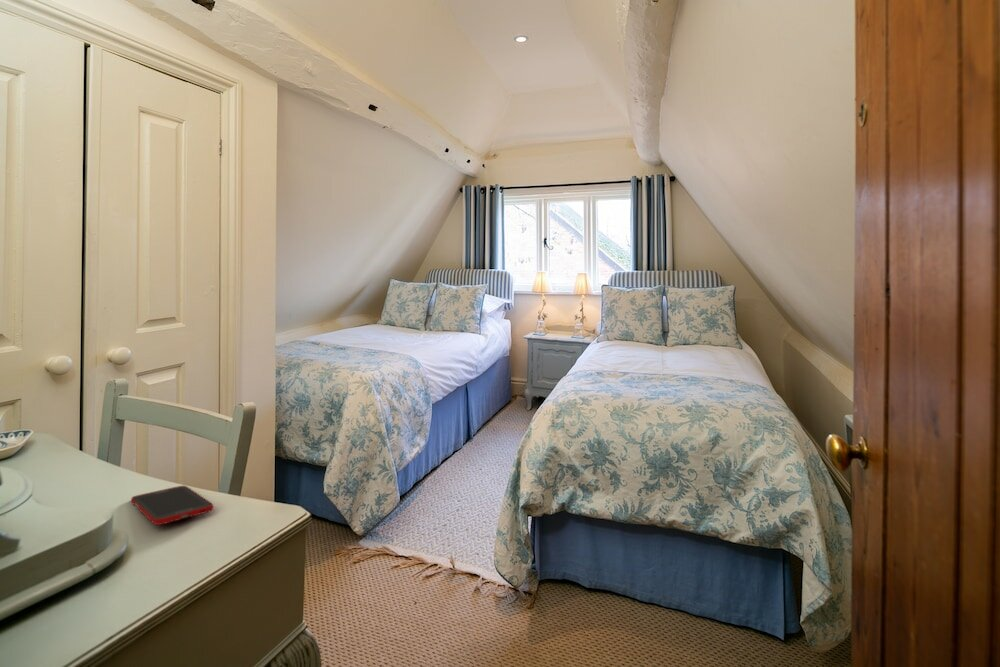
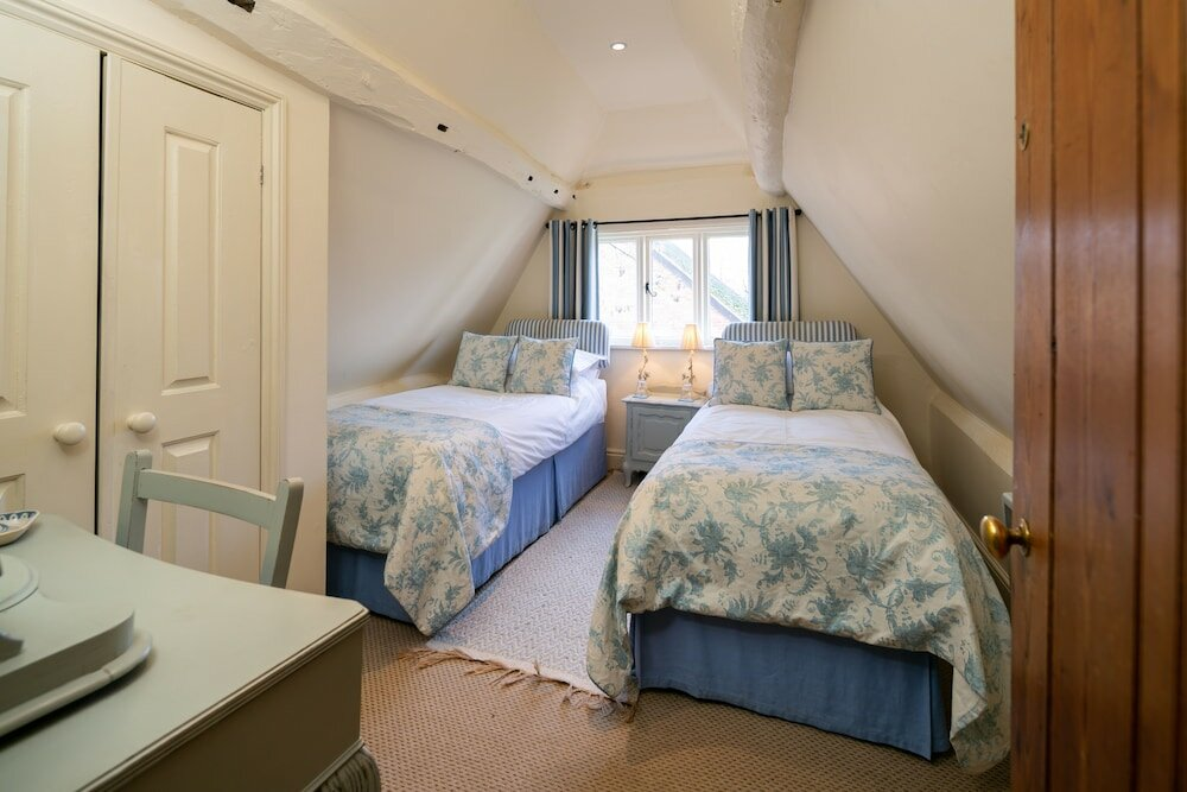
- cell phone (171, 503)
